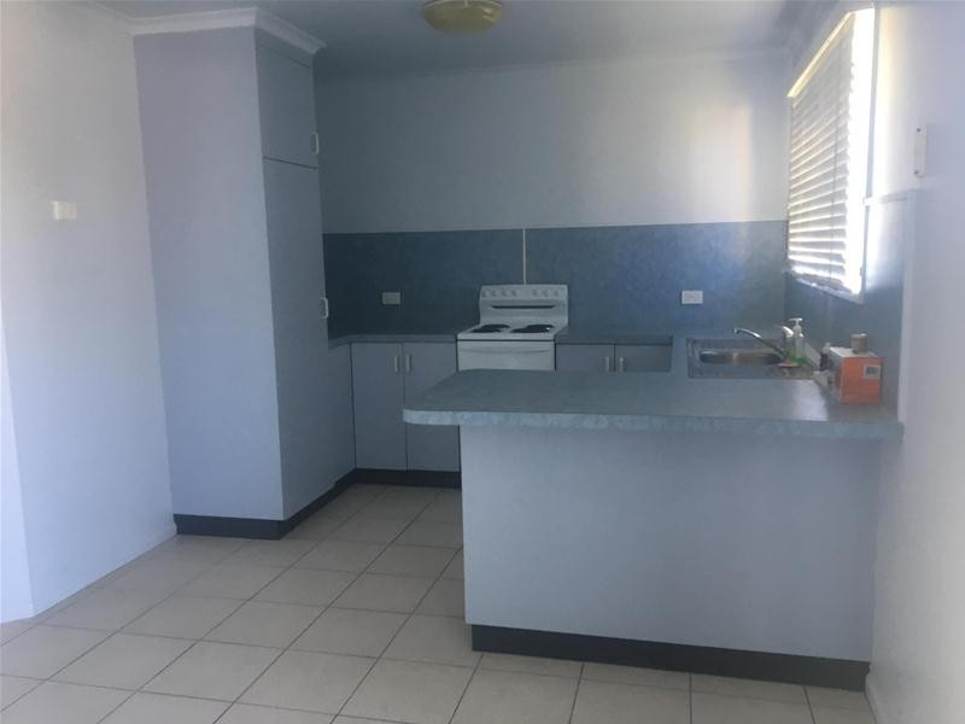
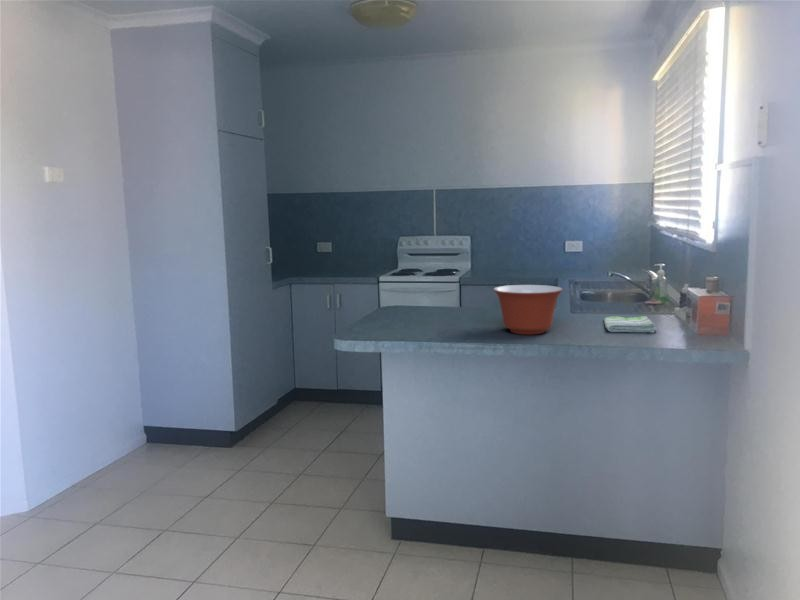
+ dish towel (628, 322)
+ mixing bowl (527, 310)
